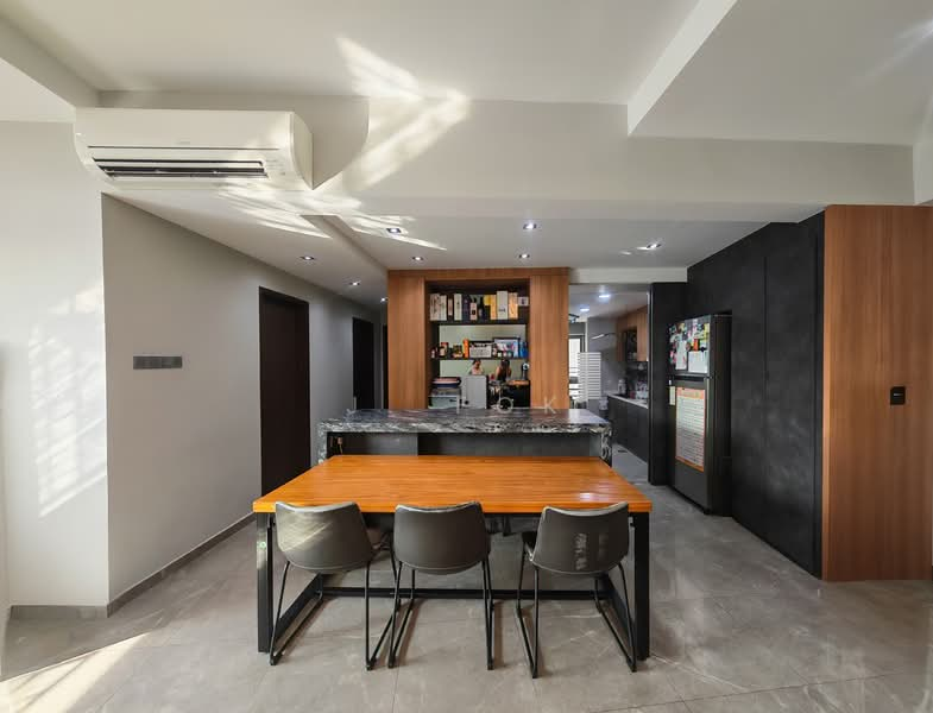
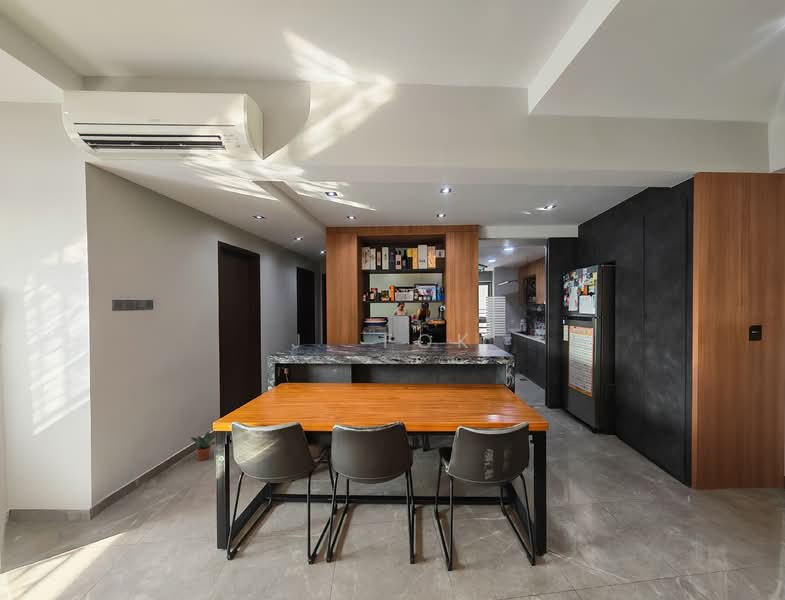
+ potted plant (203, 445)
